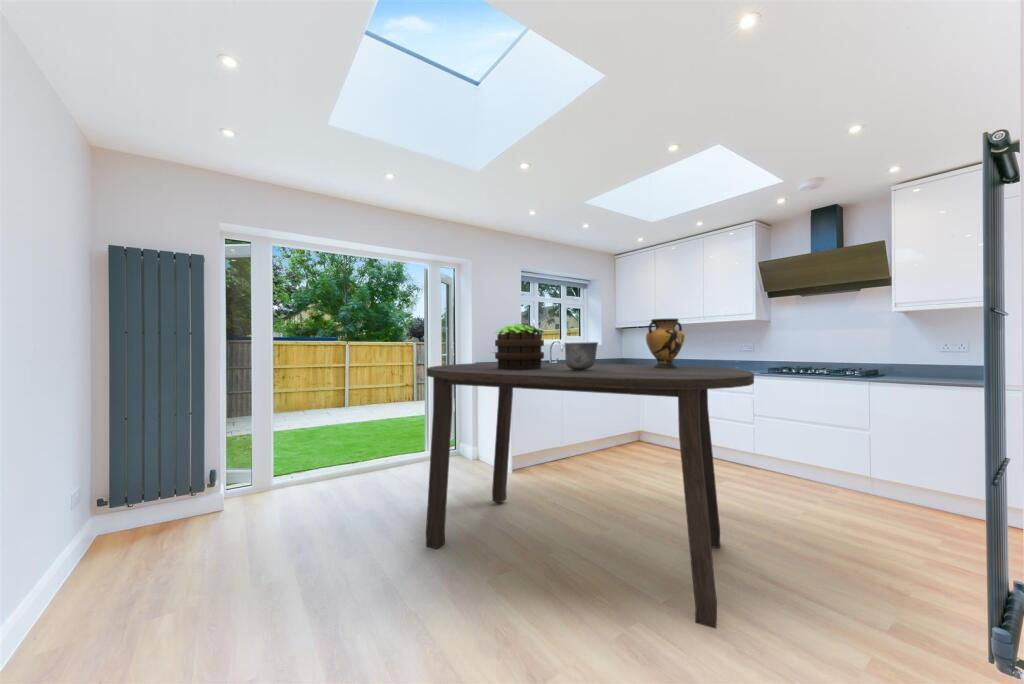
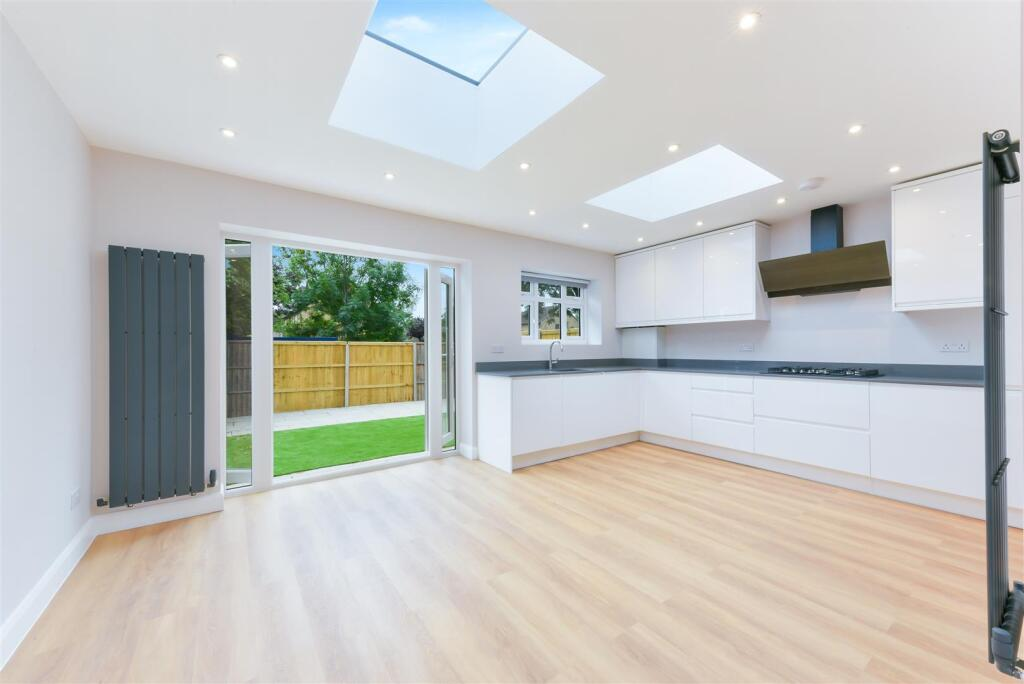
- dining table (508, 456)
- cup (581, 355)
- vase (664, 343)
- potted plant (519, 345)
